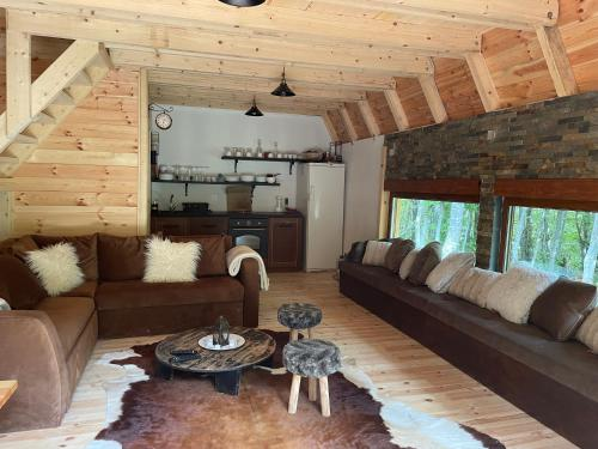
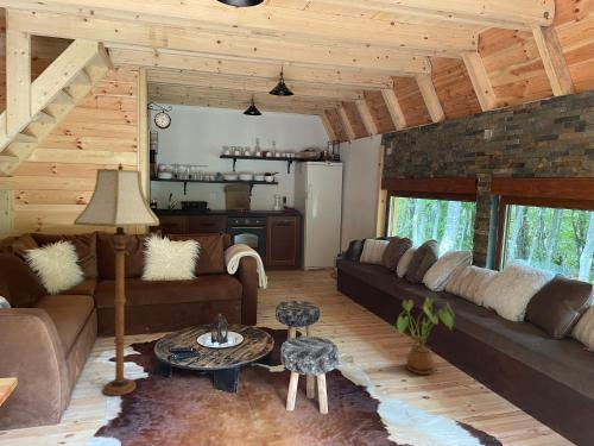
+ house plant (422, 335)
+ floor lamp (119, 277)
